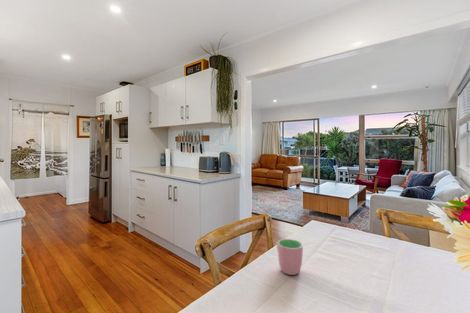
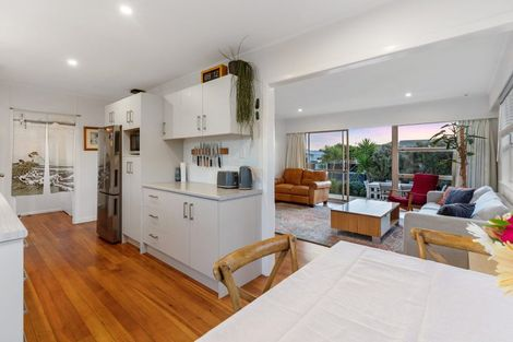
- cup (287, 255)
